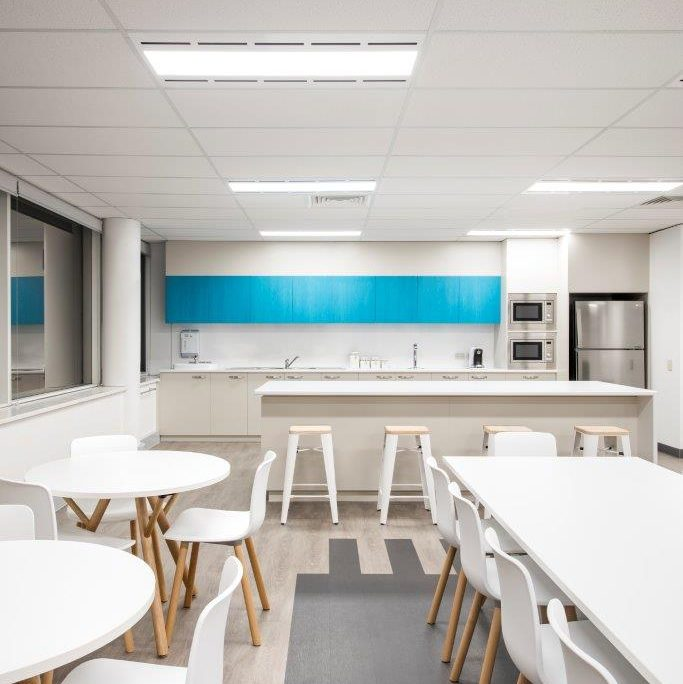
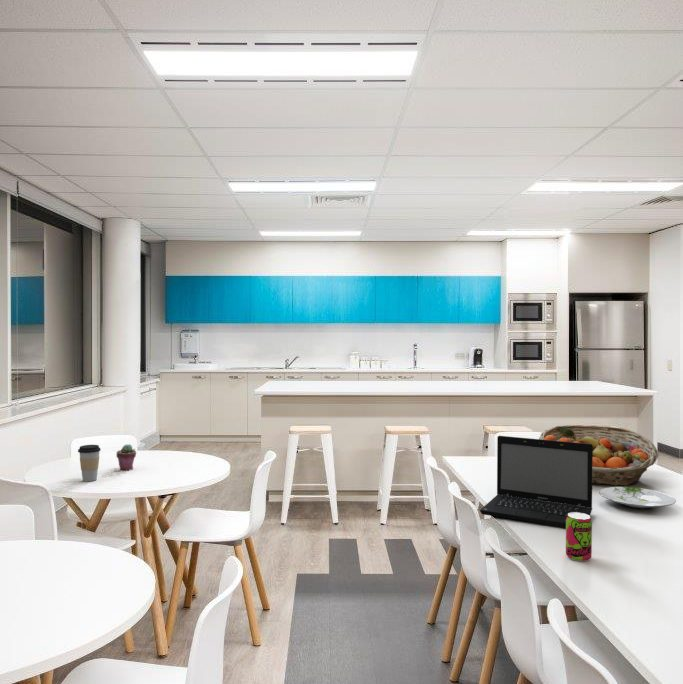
+ plate (636, 500)
+ laptop (536, 479)
+ beverage can (578, 536)
+ coffee cup (89, 463)
+ fruit basket (595, 454)
+ potted succulent (126, 456)
